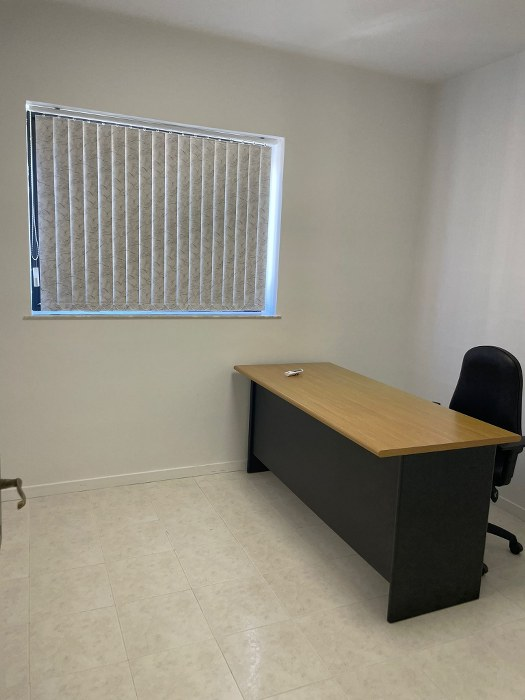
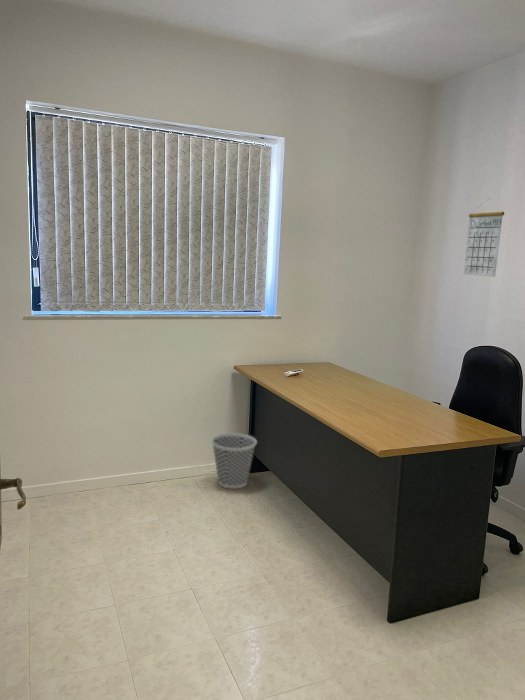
+ wastebasket (233, 461)
+ calendar (483, 237)
